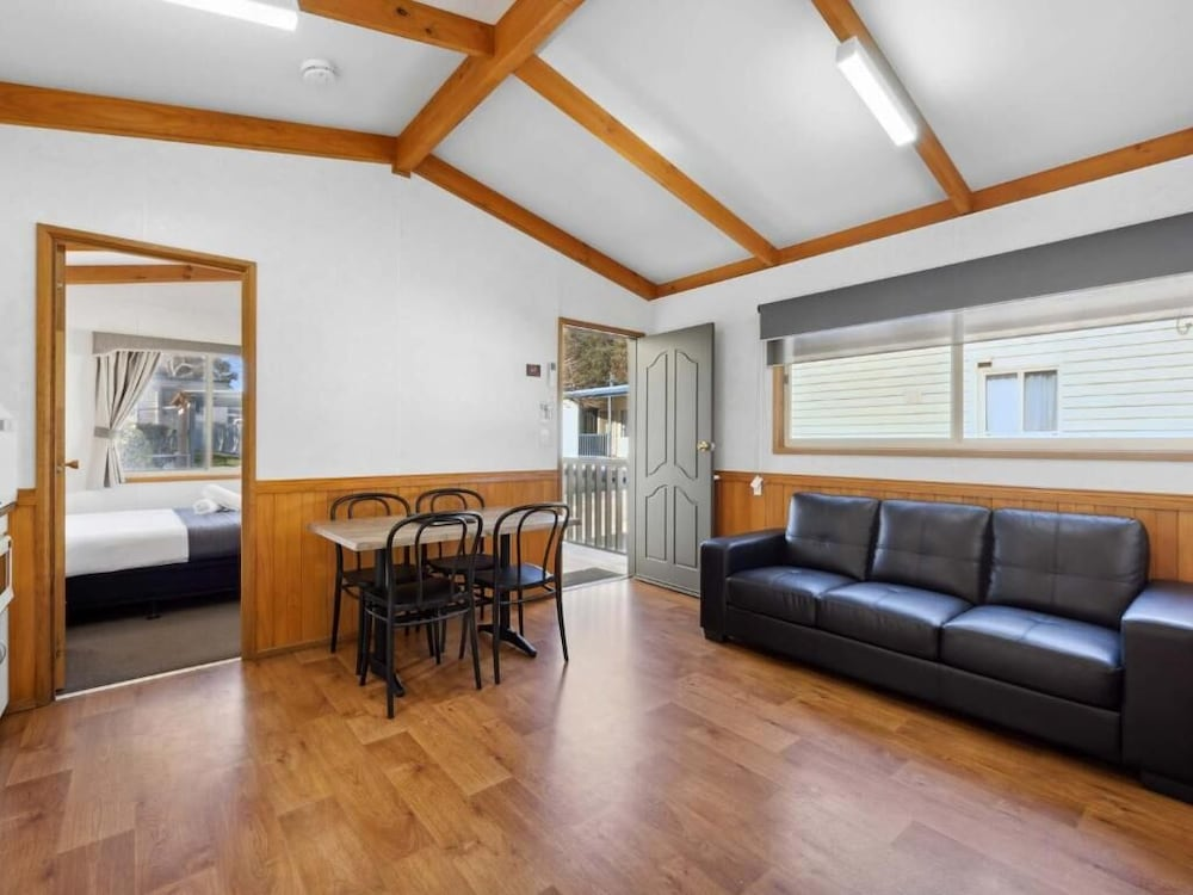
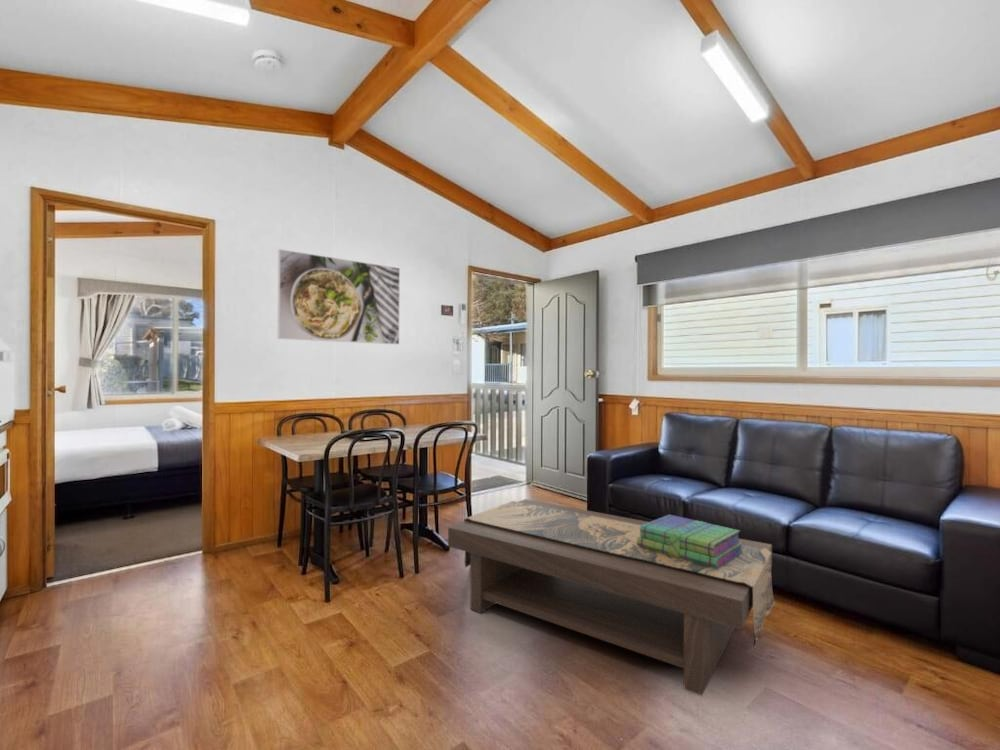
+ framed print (343, 300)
+ stack of books (689, 537)
+ coffee table (603, 573)
